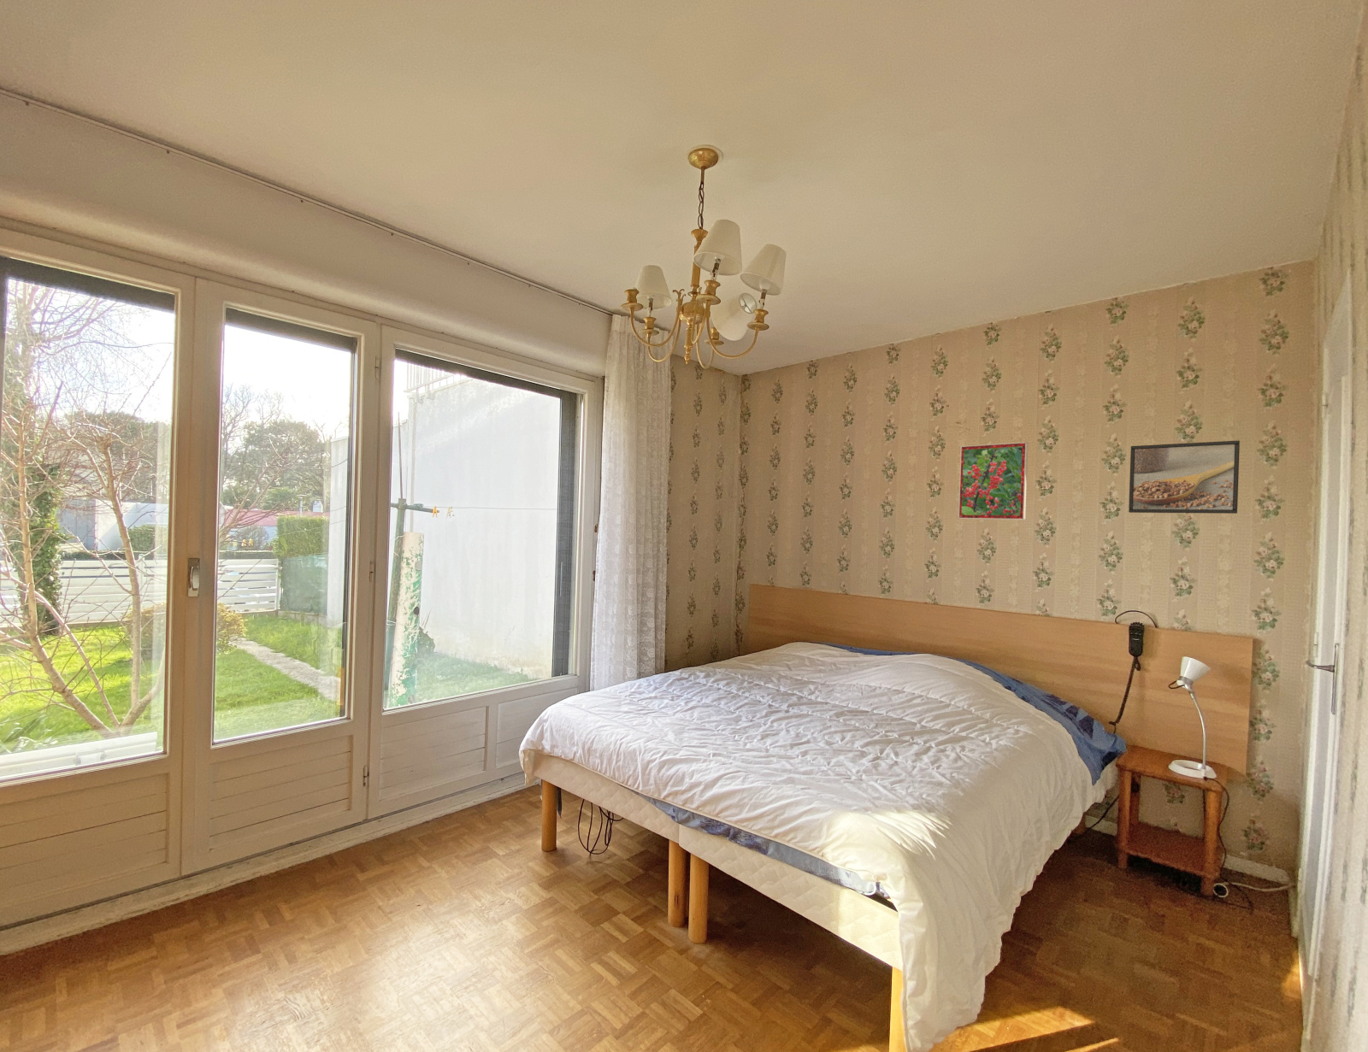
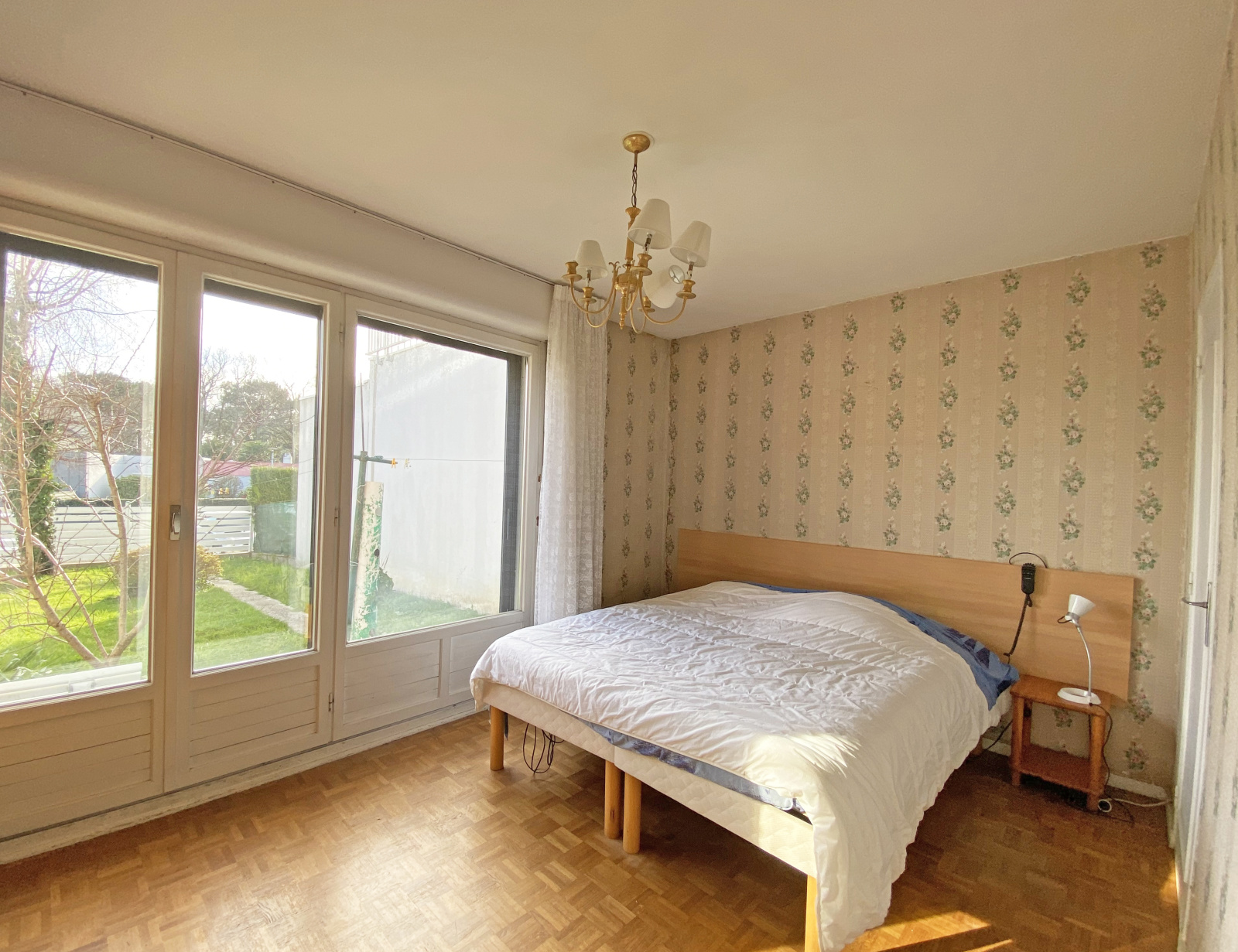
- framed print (1181, 477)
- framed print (992, 481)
